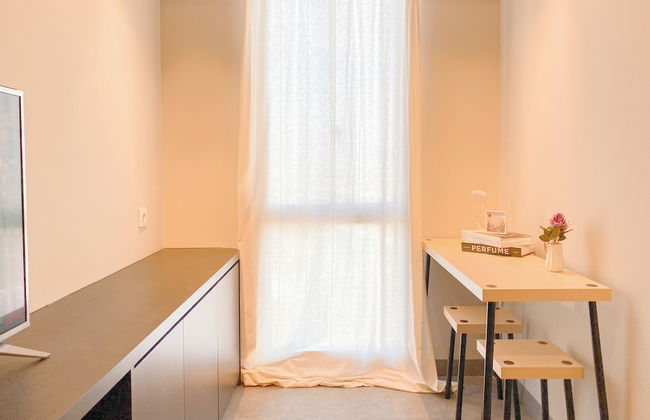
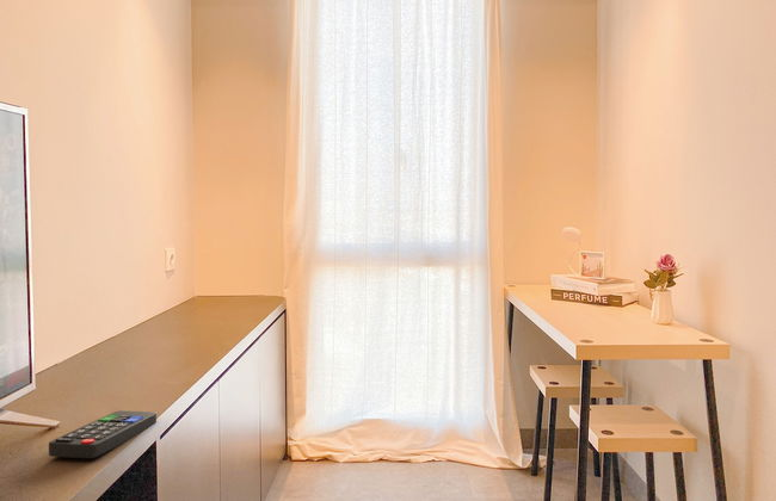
+ remote control (106, 431)
